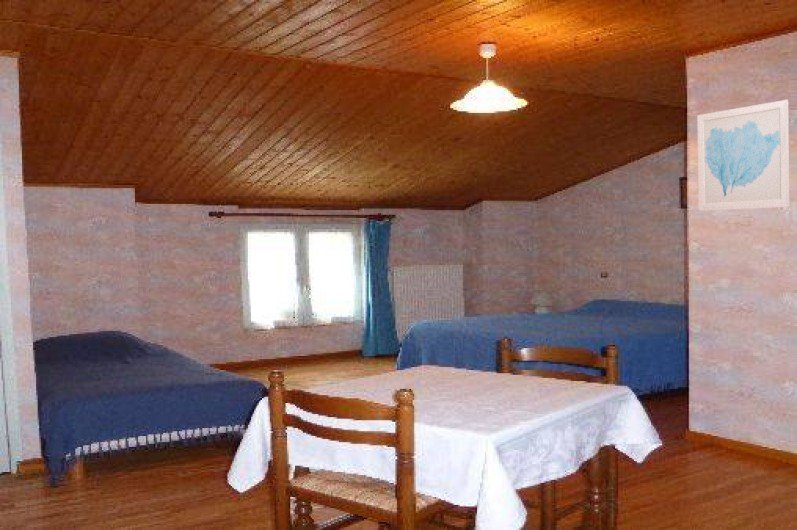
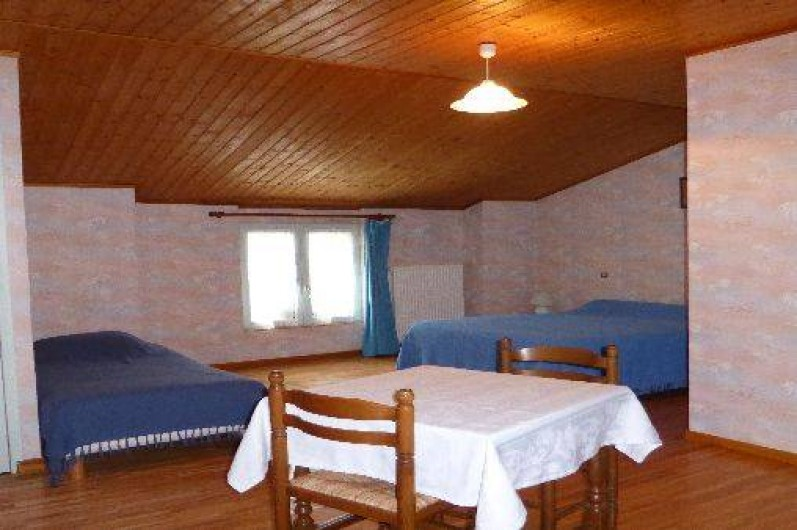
- wall art (741, 158)
